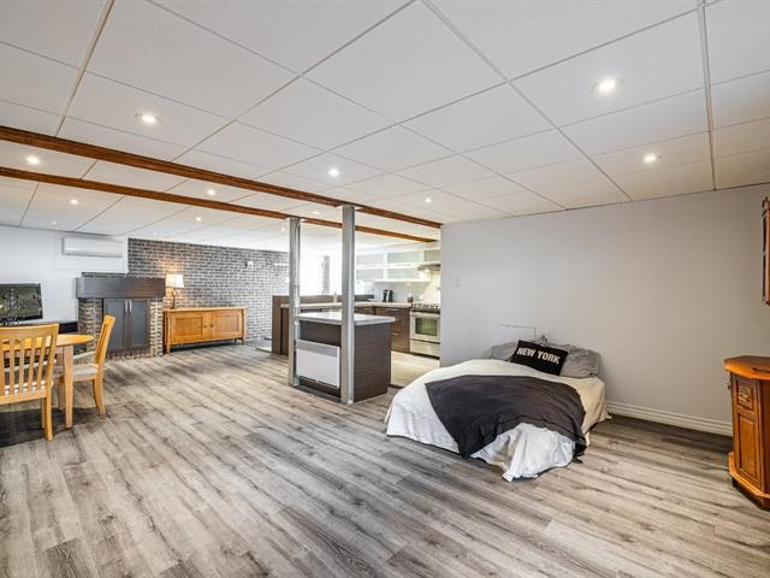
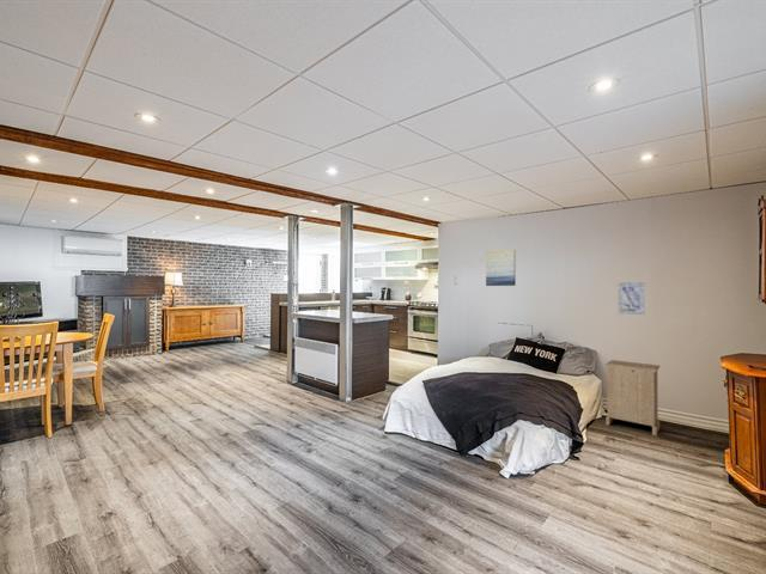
+ wall art (631, 298)
+ cabinet (632, 395)
+ wall art (499, 268)
